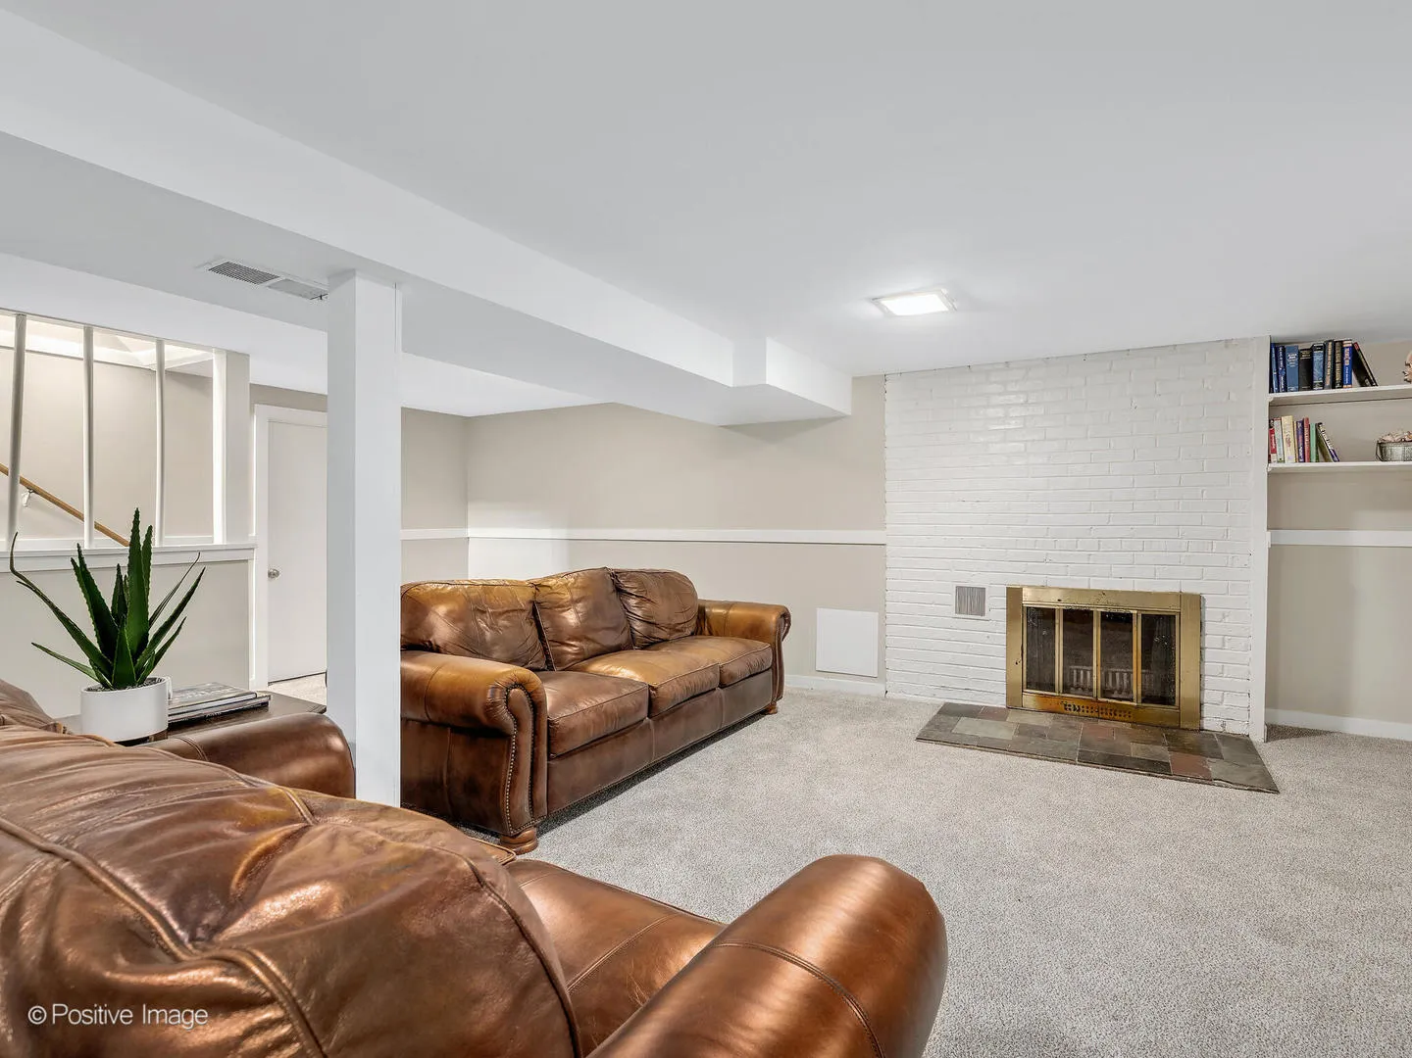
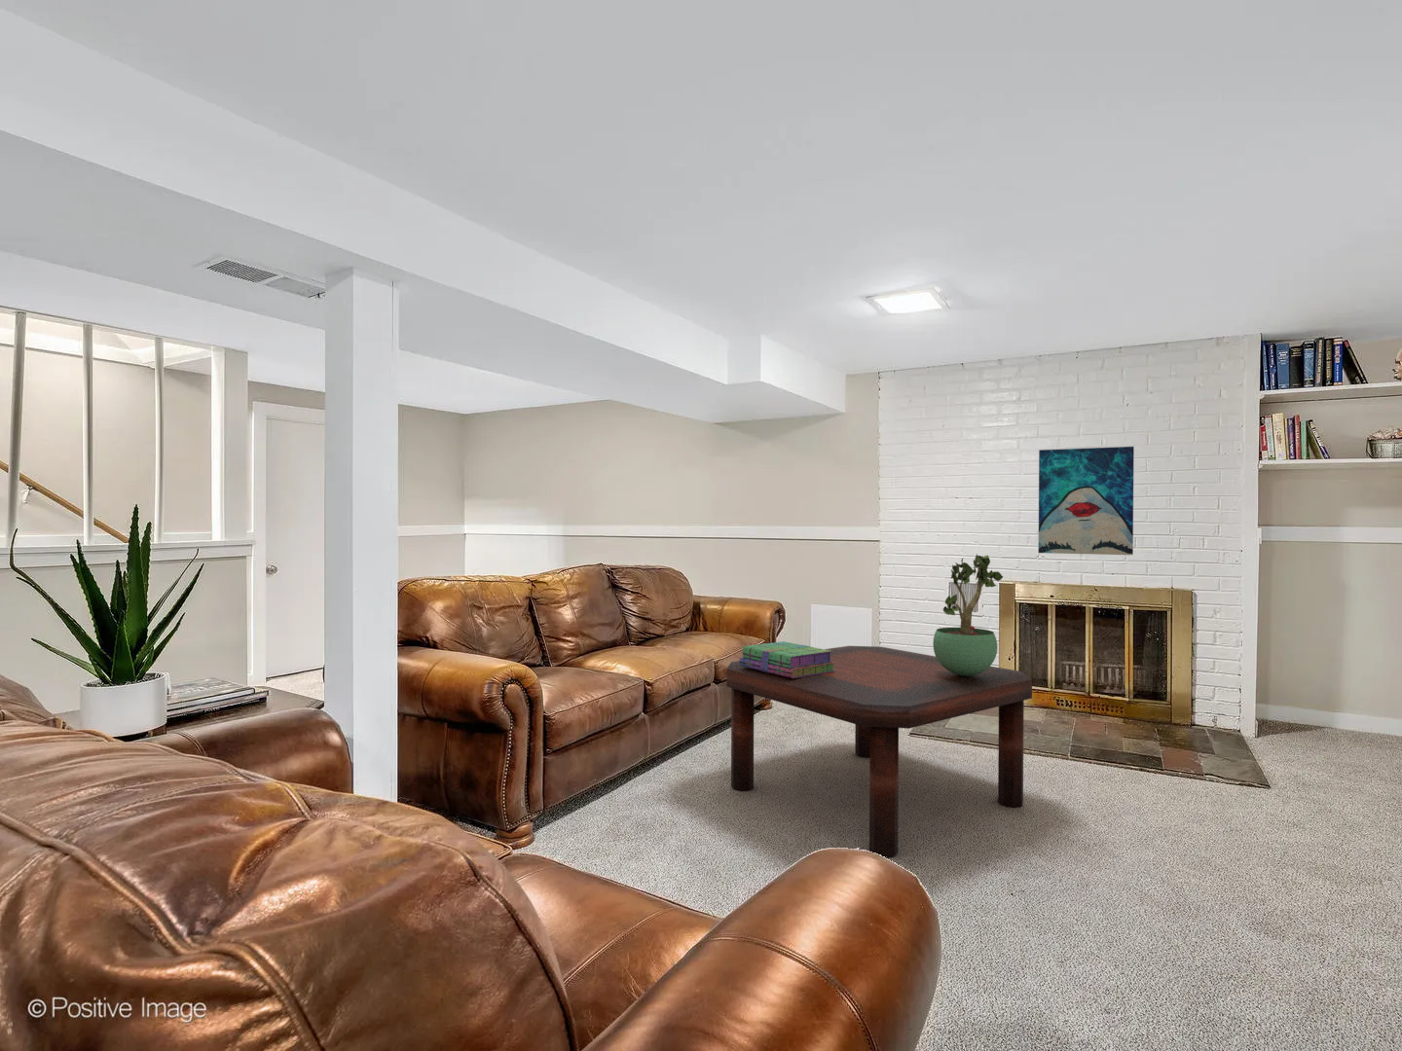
+ potted plant (967, 613)
+ wall art (1084, 501)
+ coffee table (872, 731)
+ stack of books (787, 658)
